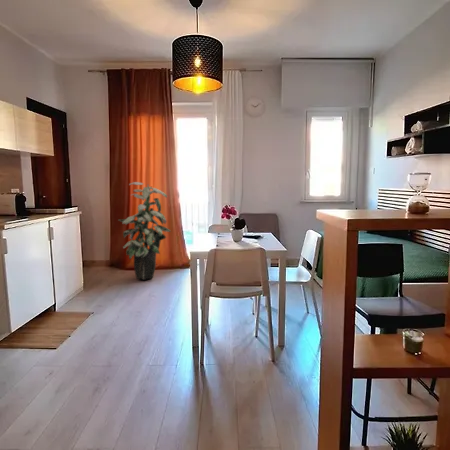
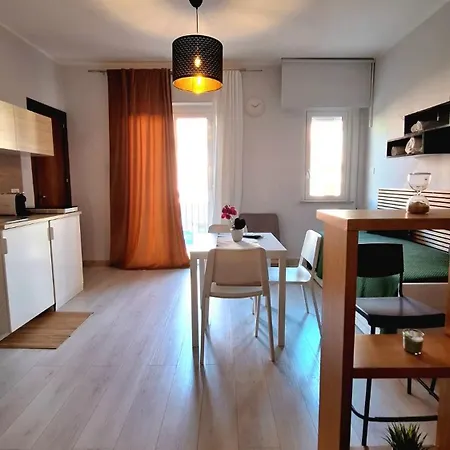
- indoor plant (143, 230)
